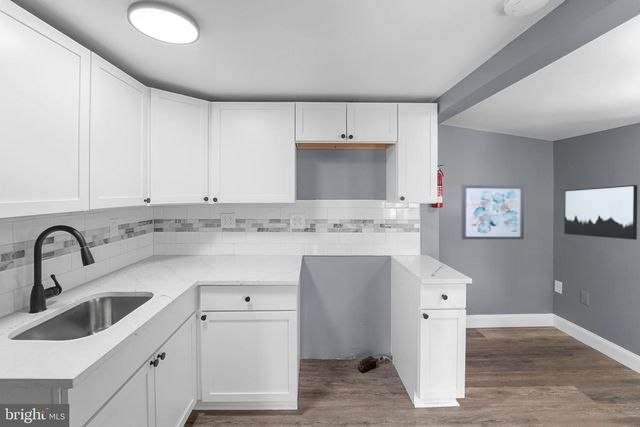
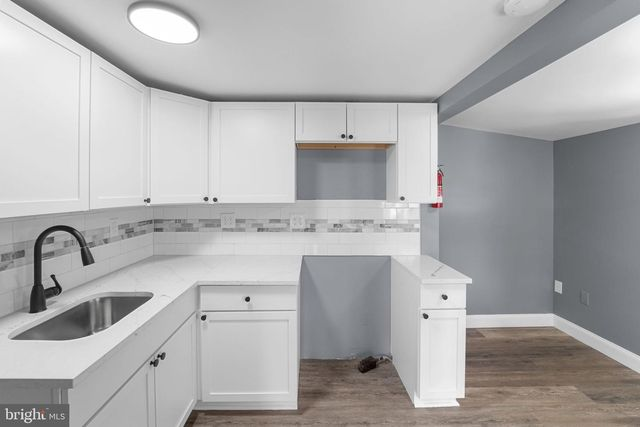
- wall art (492, 212)
- wall art (596, 212)
